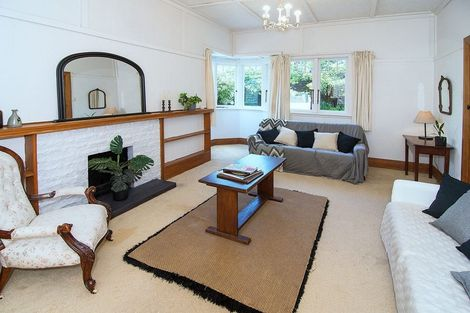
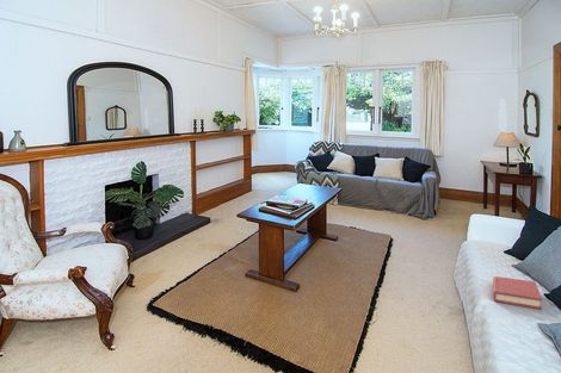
+ hardback book (514, 291)
